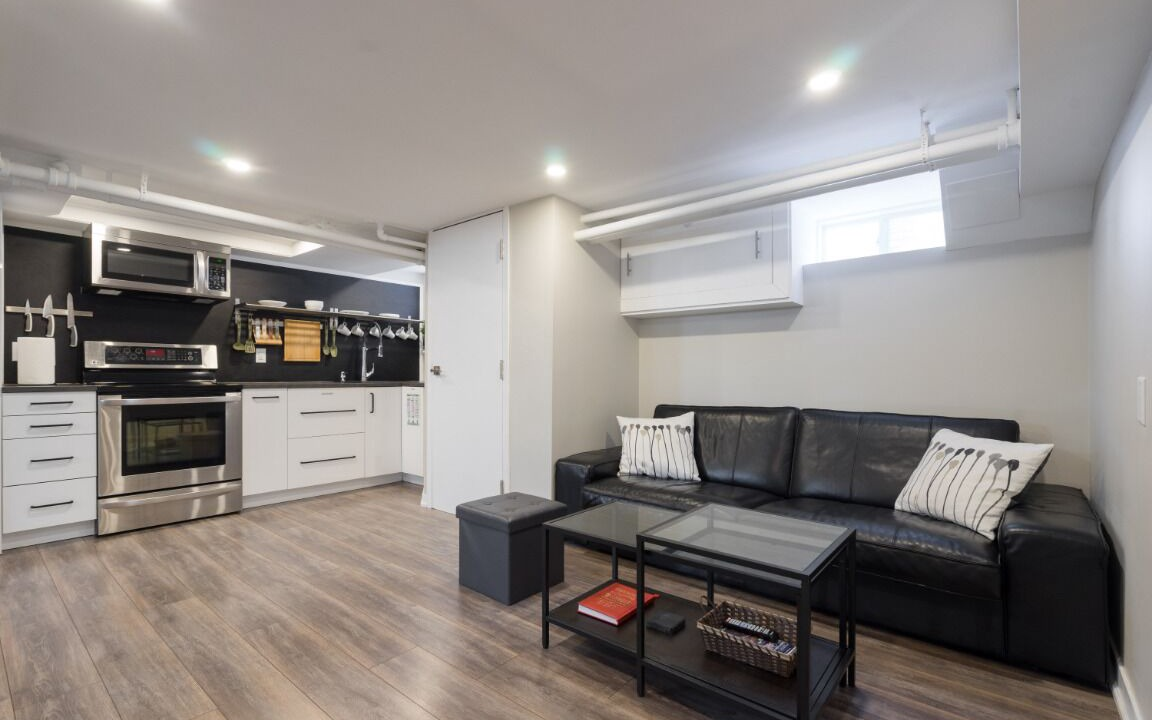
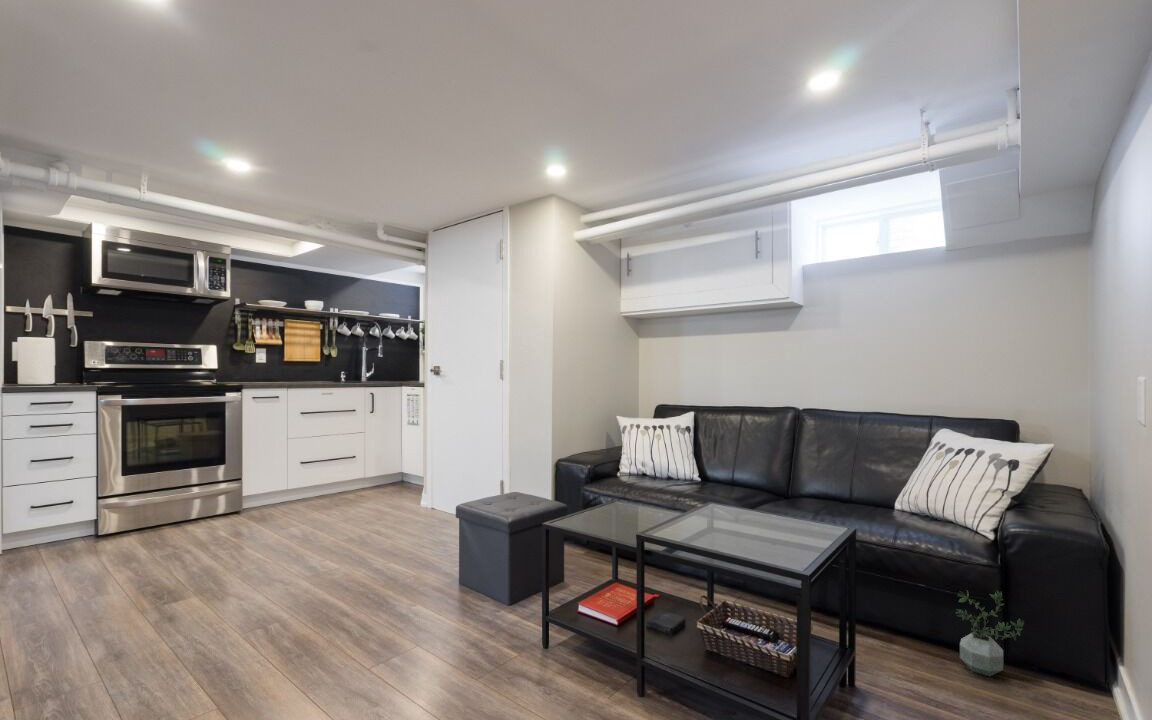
+ potted plant (988, 631)
